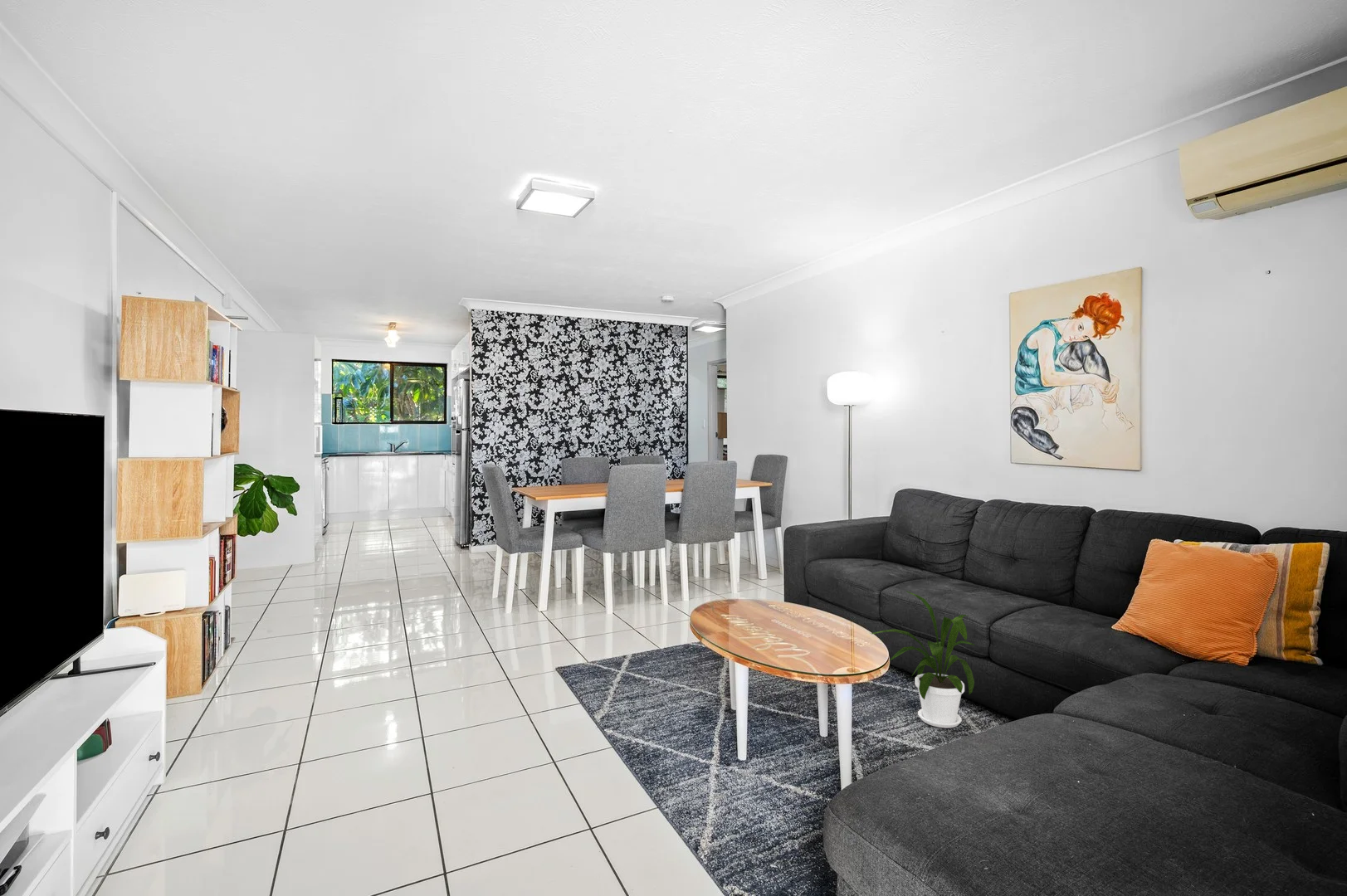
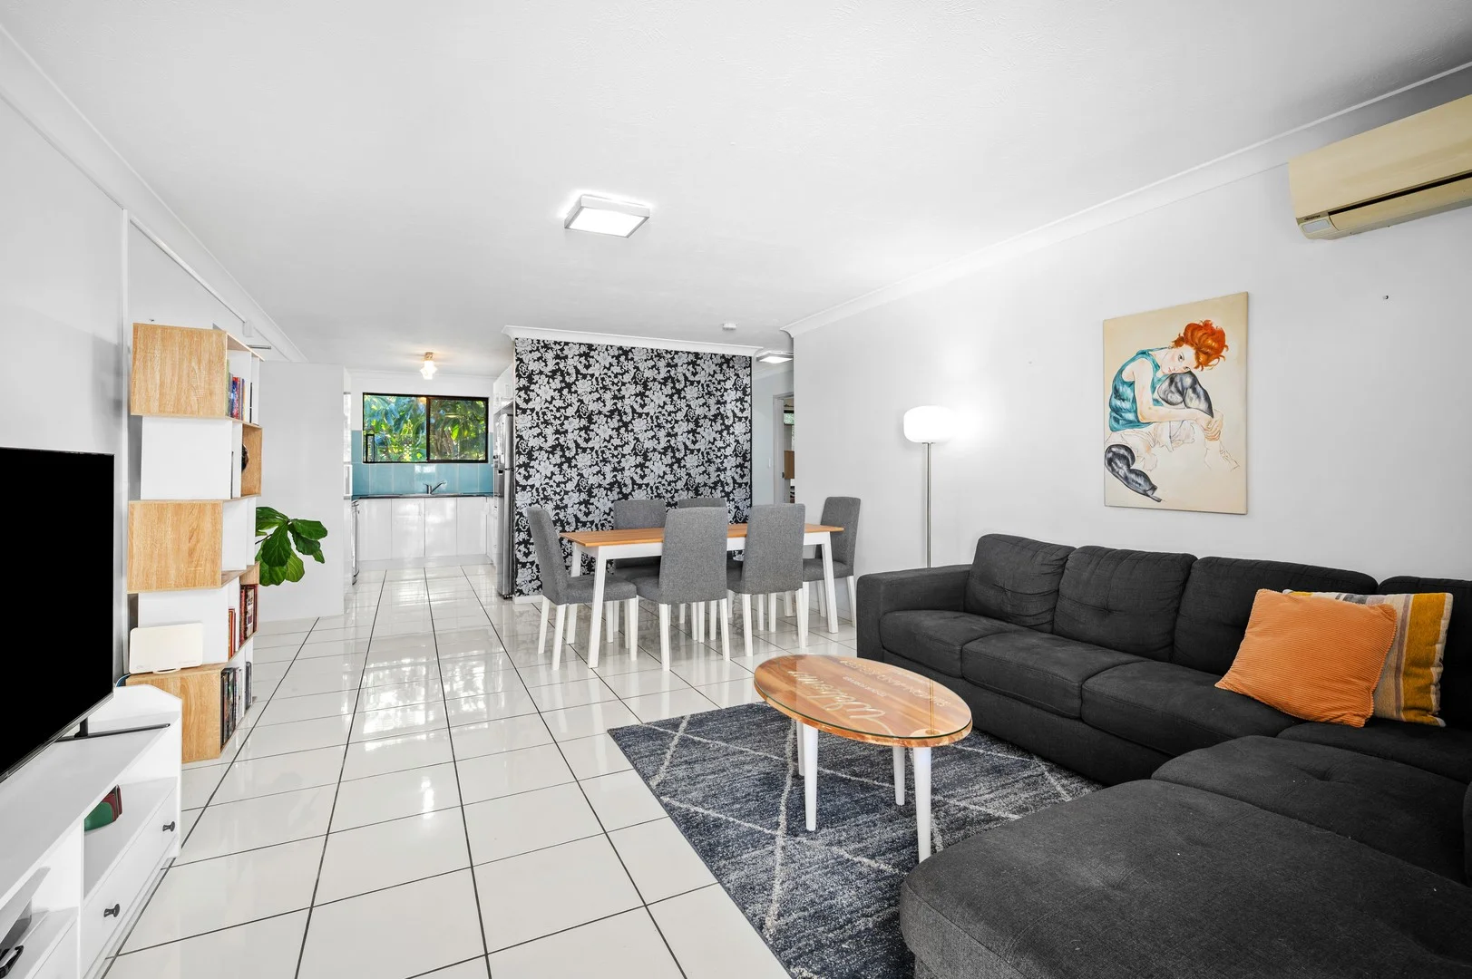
- house plant (935, 660)
